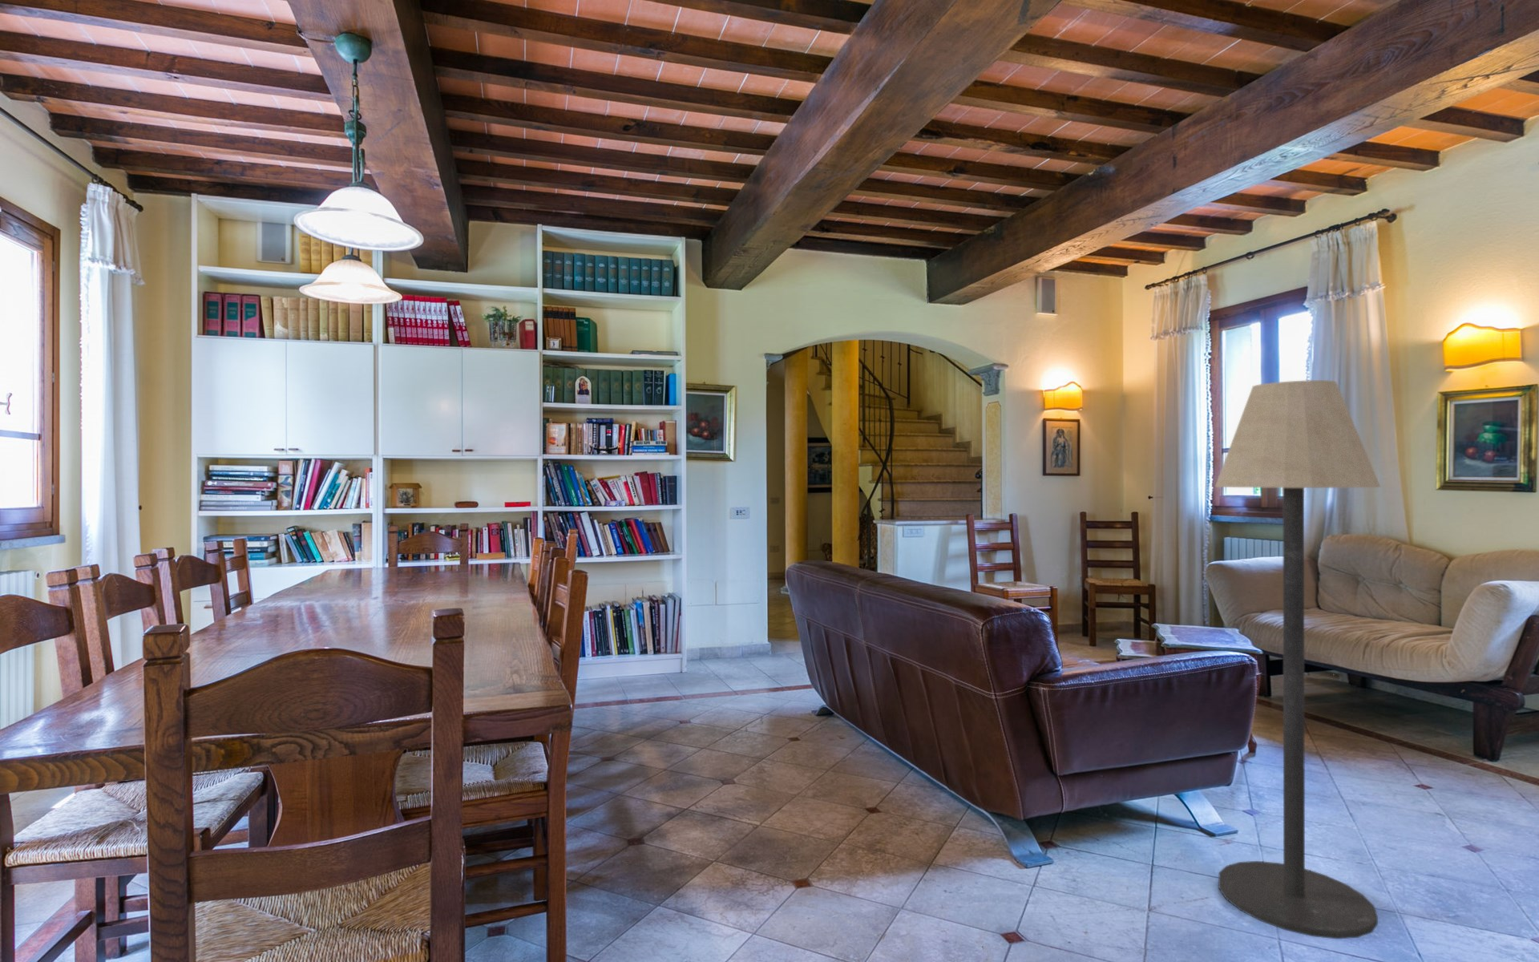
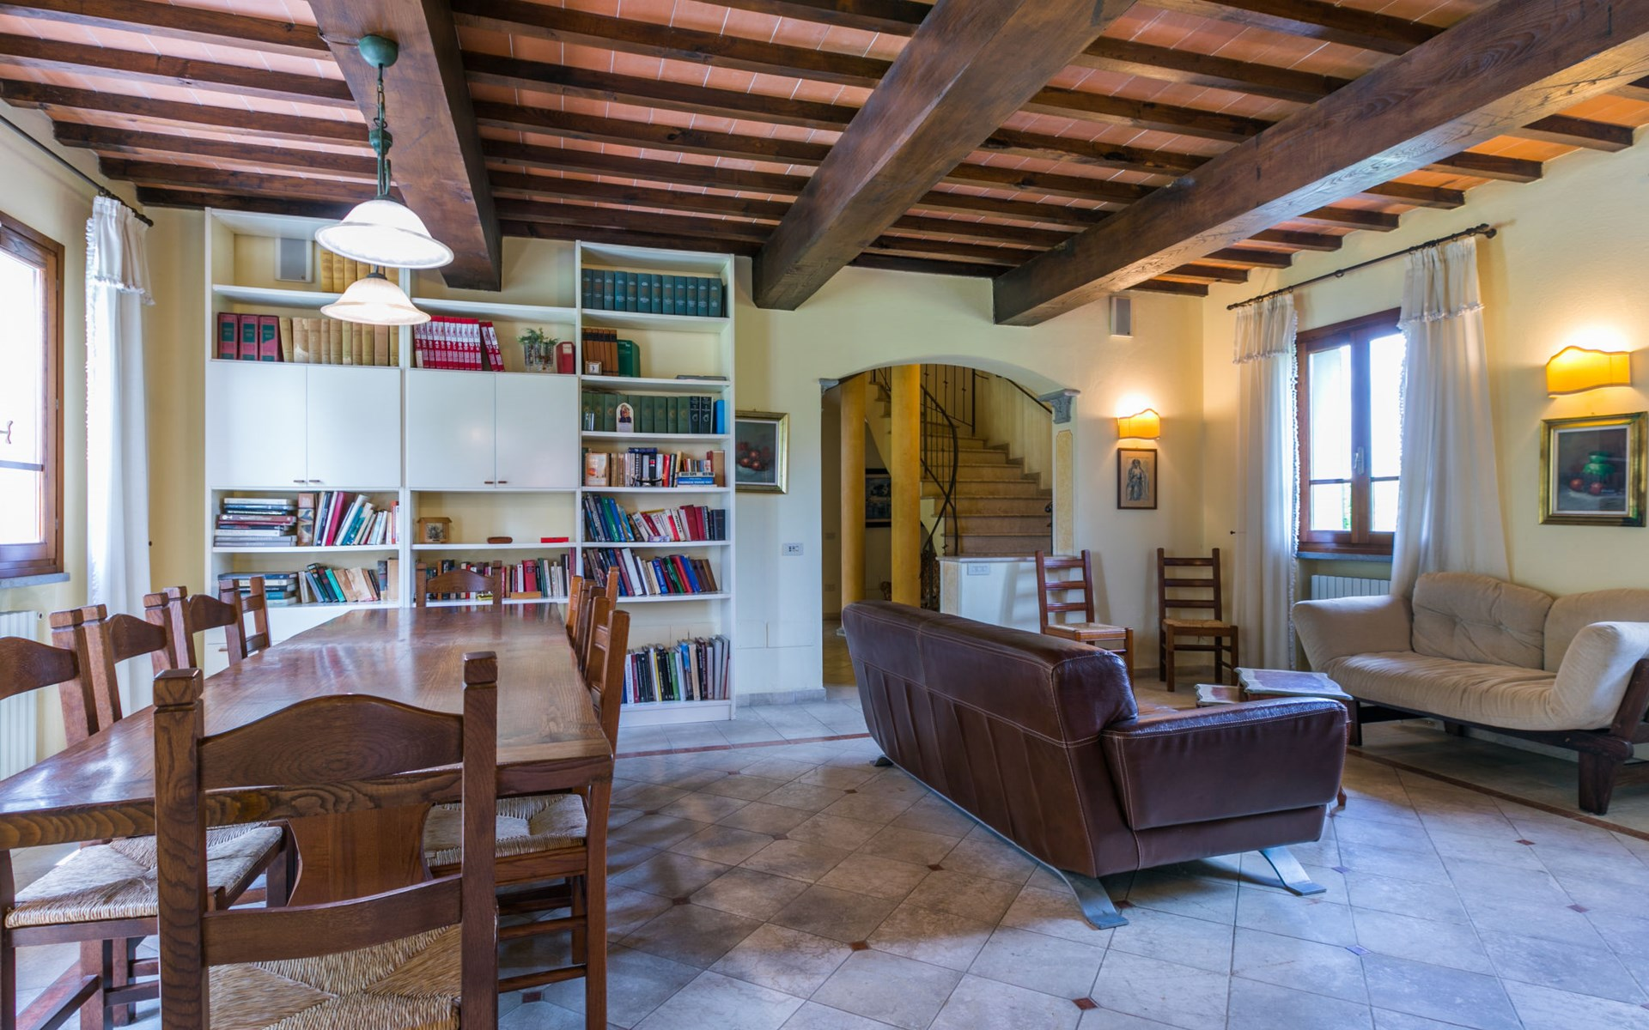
- floor lamp (1293, 643)
